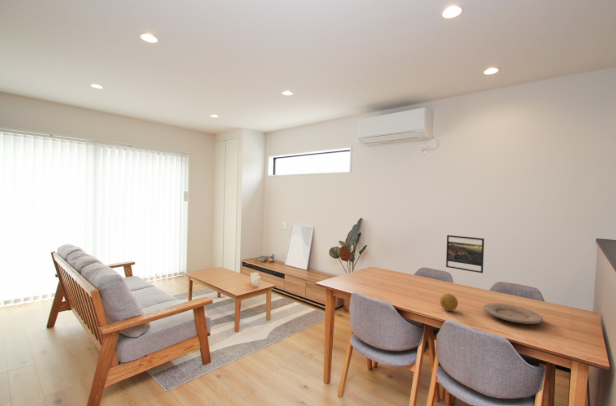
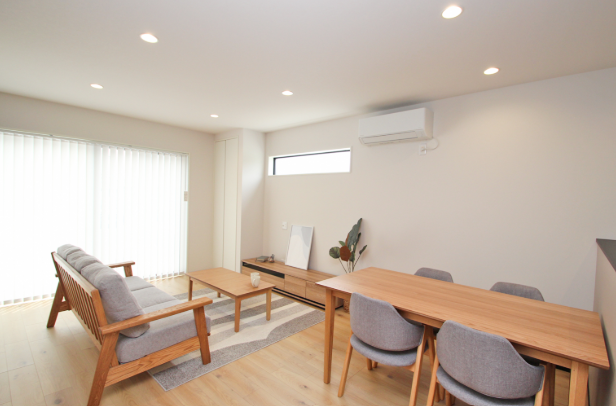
- fruit (448, 302)
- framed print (464, 253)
- plate (511, 314)
